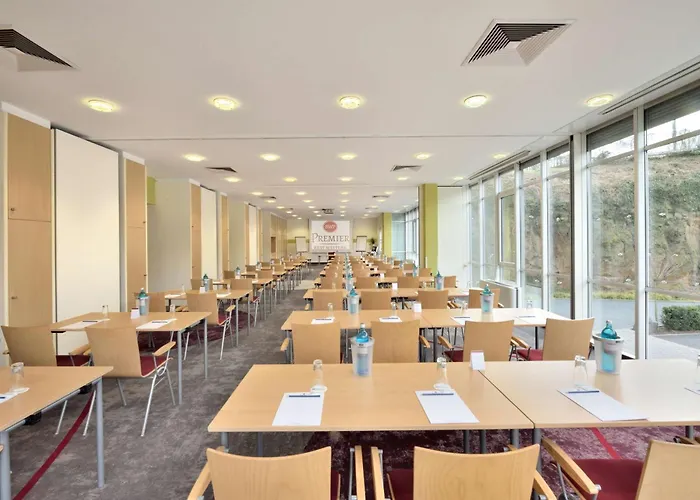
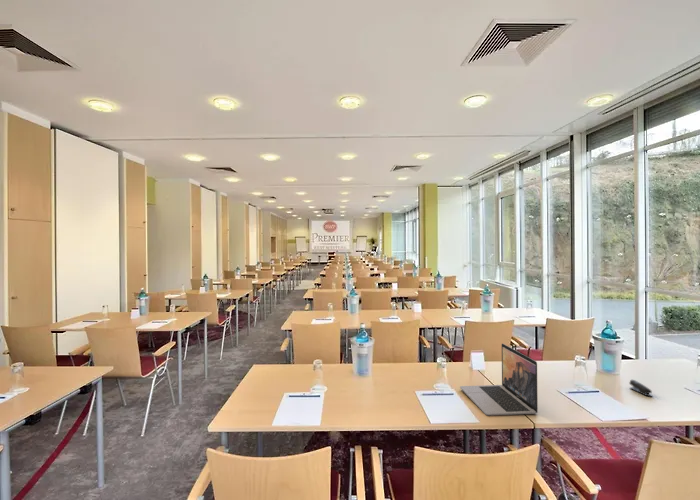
+ stapler (640, 387)
+ laptop (502, 376)
